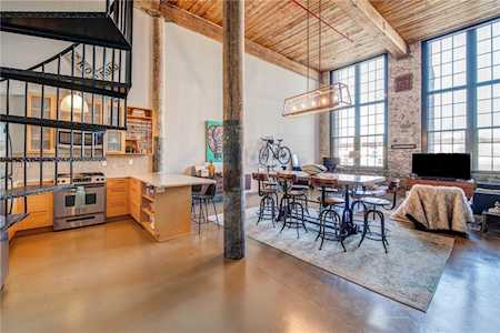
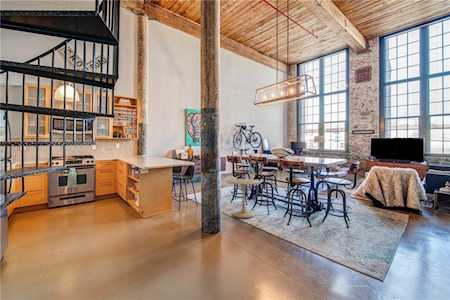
+ side table (243, 197)
